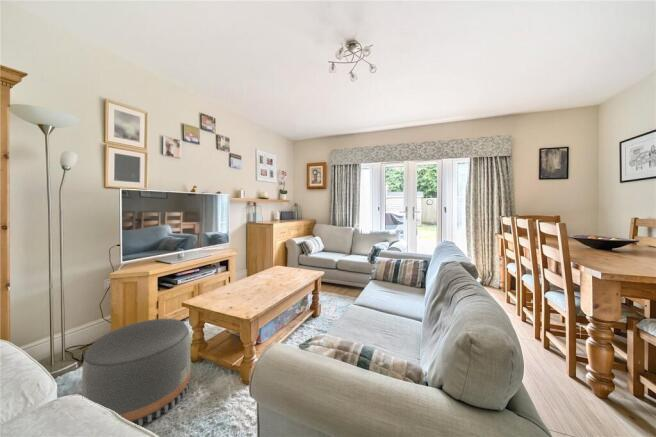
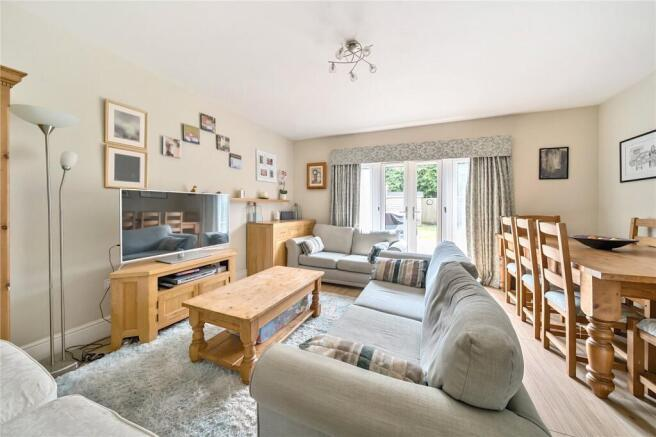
- pouf (142, 362)
